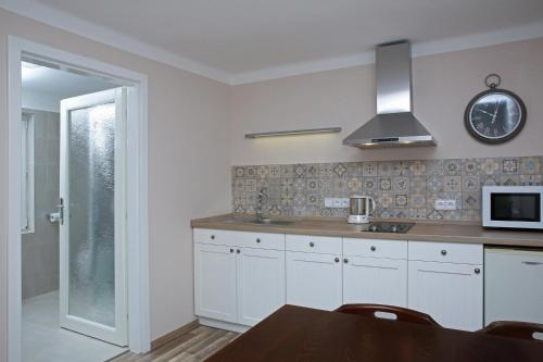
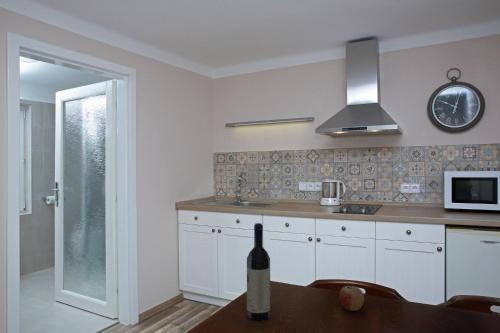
+ wine bottle (258, 269)
+ fruit (351, 297)
